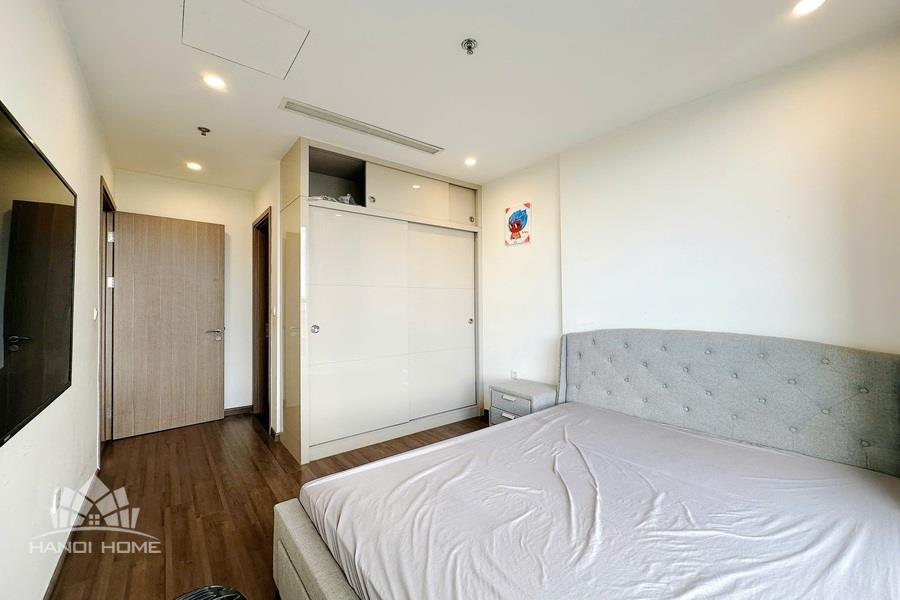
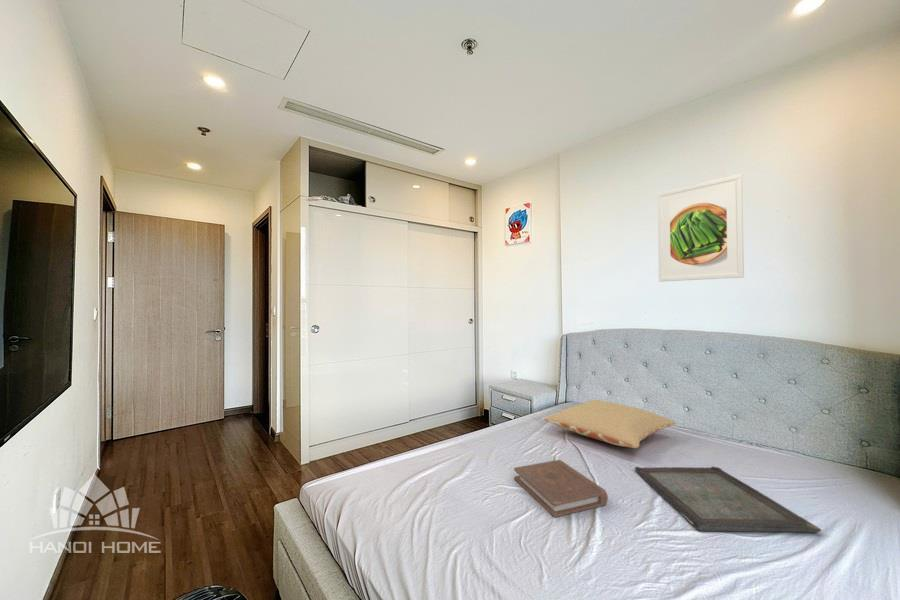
+ serving tray (712, 494)
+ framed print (697, 232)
+ pillow (608, 420)
+ book (558, 484)
